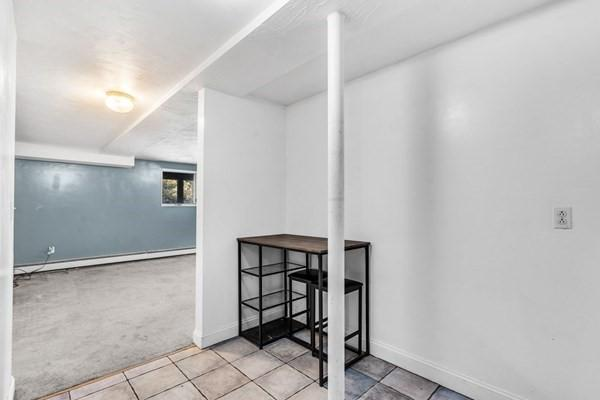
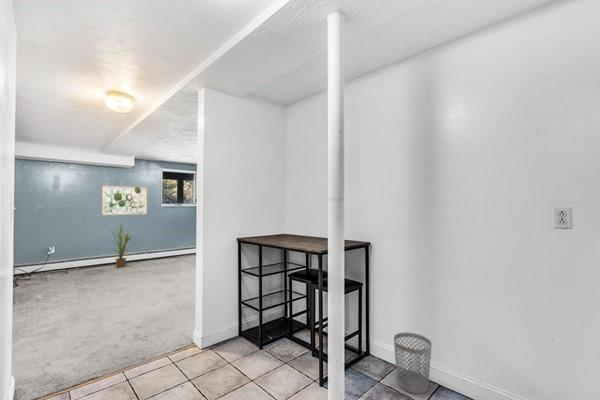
+ house plant (119, 244)
+ wall art (125, 200)
+ wastebasket (412, 362)
